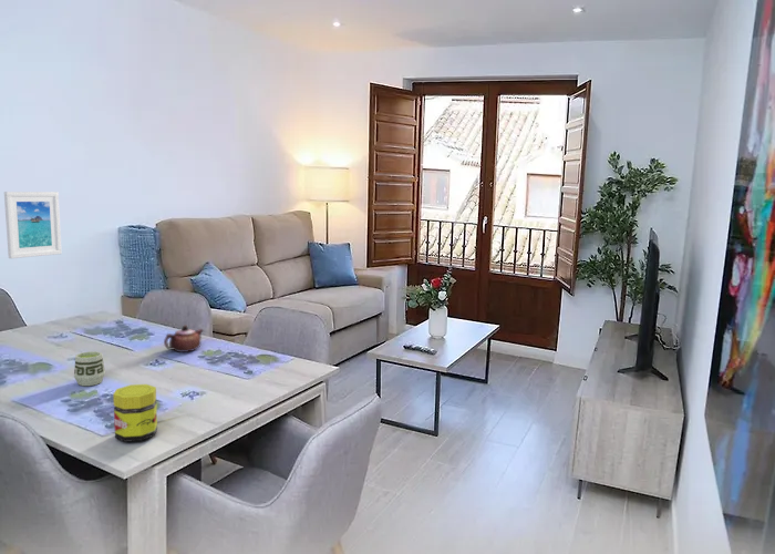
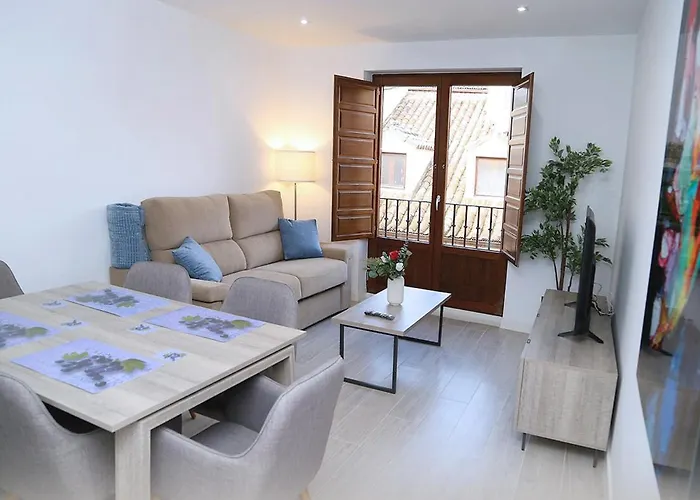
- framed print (33, 224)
- jar (135, 412)
- cup (89, 368)
- teapot (184, 337)
